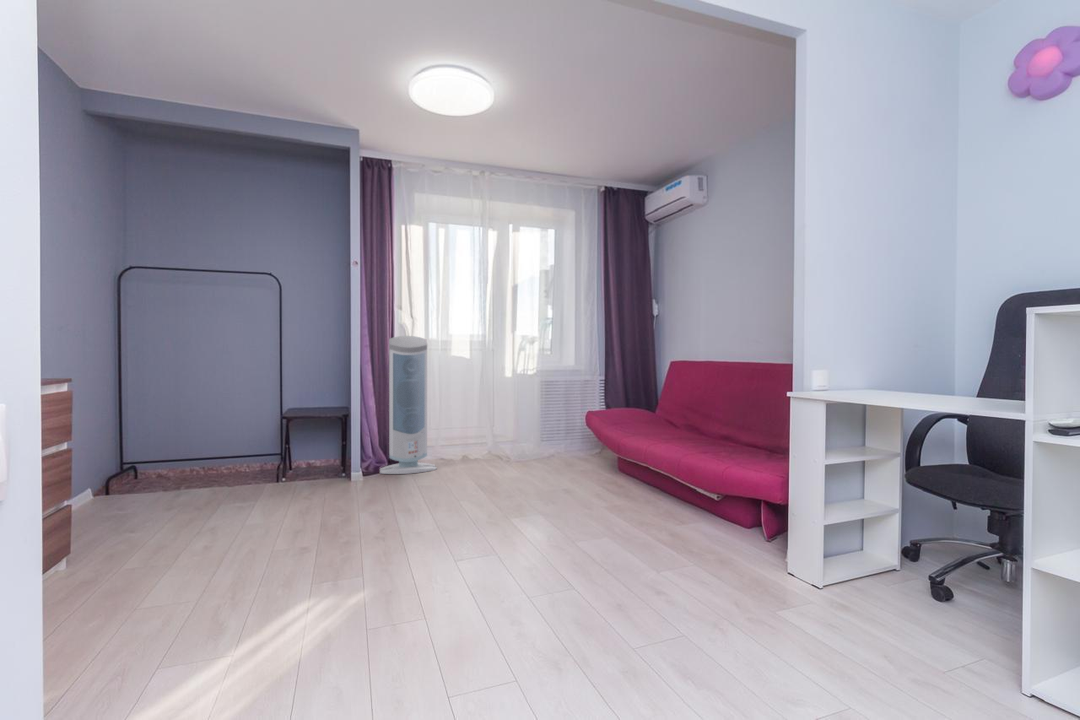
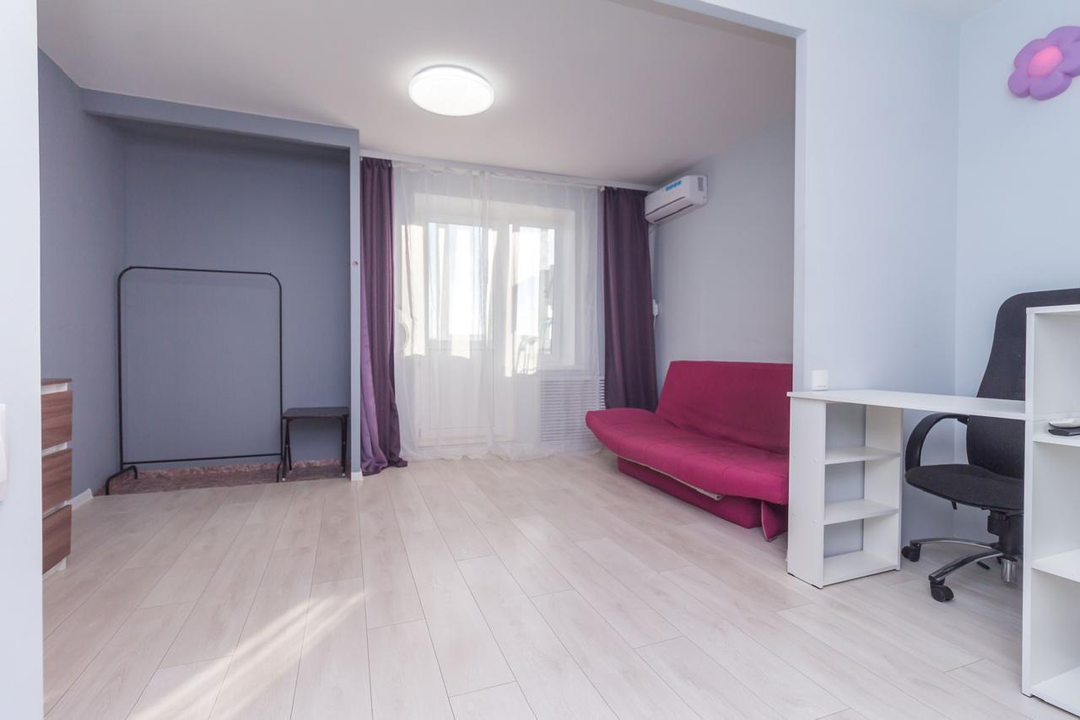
- air purifier (408, 402)
